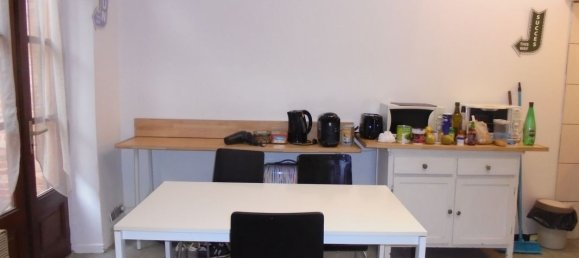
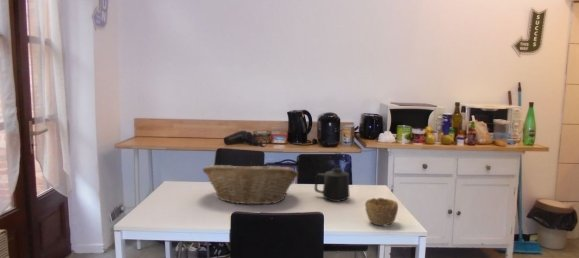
+ fruit basket (250, 179)
+ bowl (381, 212)
+ mug (332, 183)
